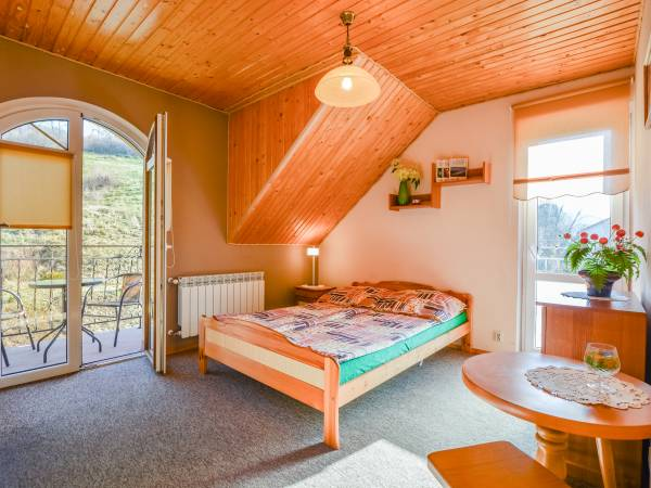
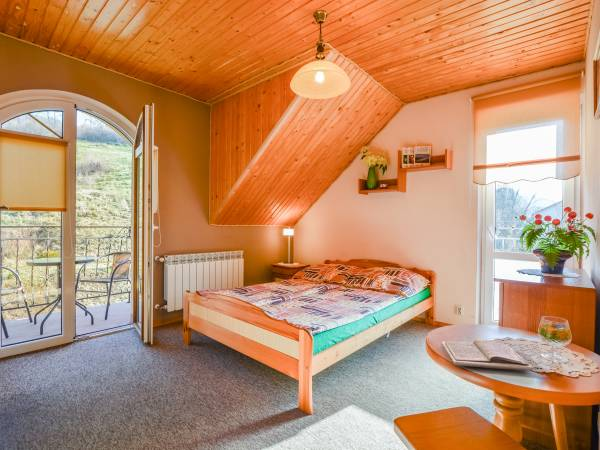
+ book (482, 351)
